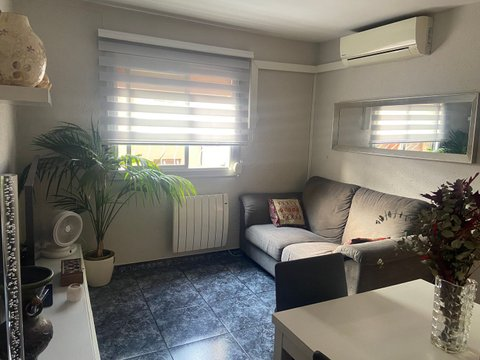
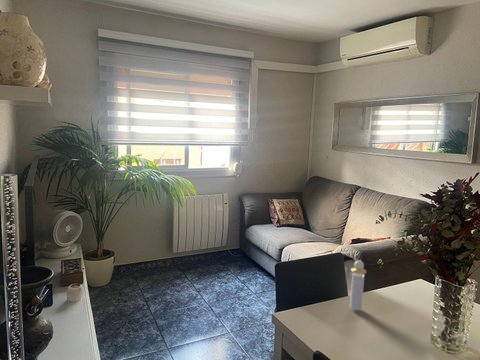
+ perfume bottle (357, 284)
